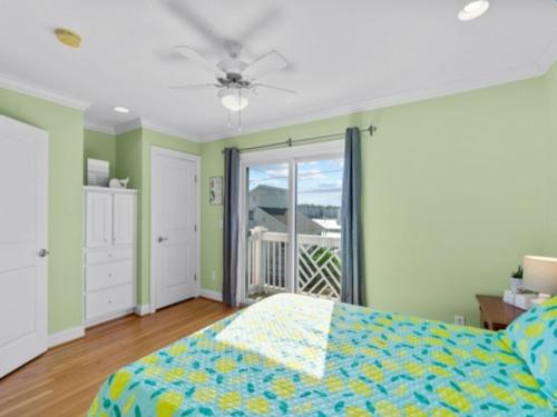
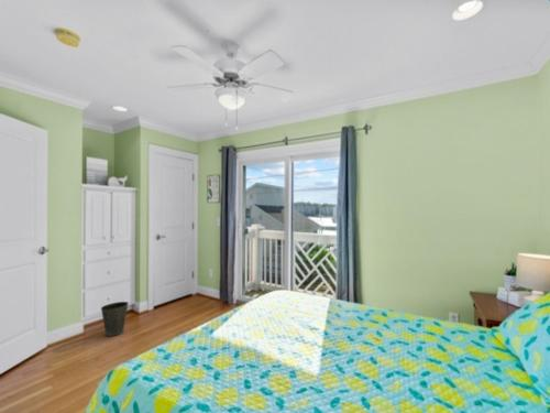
+ waste basket (114, 318)
